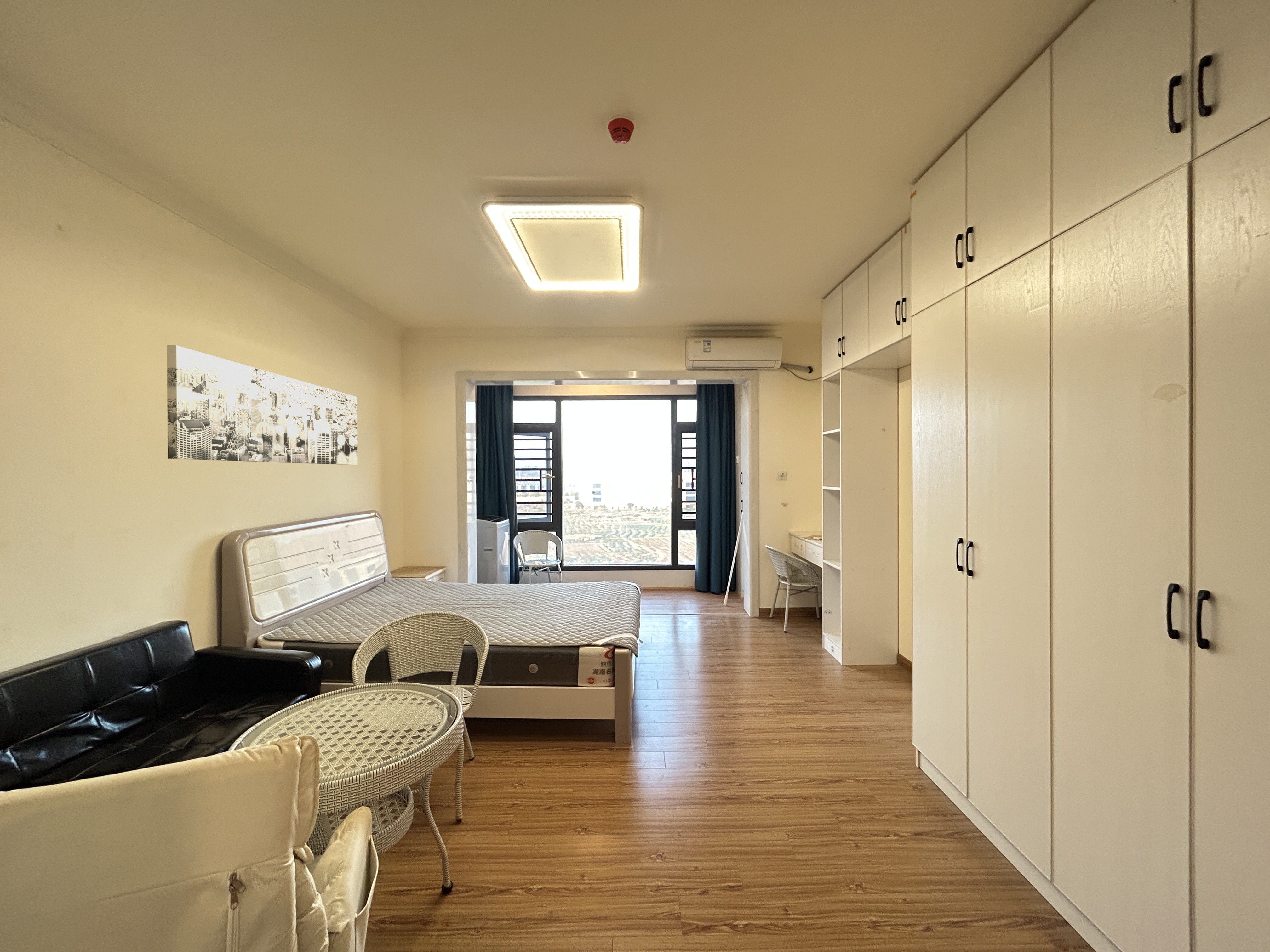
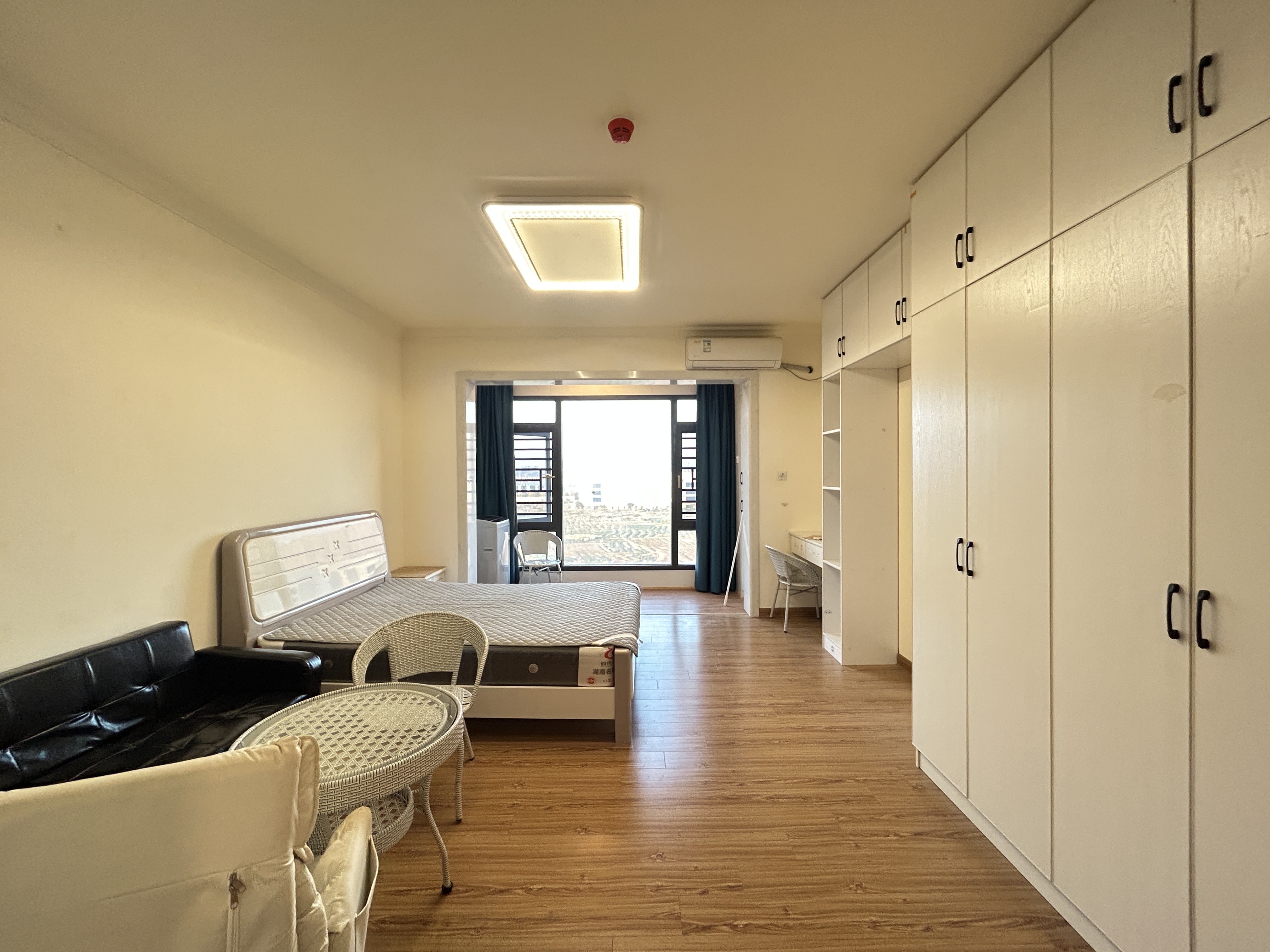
- wall art (286, 420)
